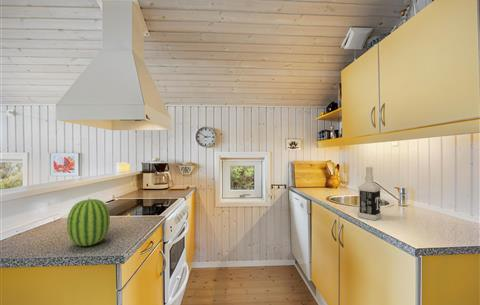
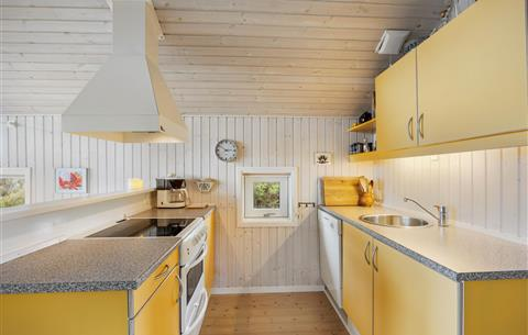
- vodka (369, 192)
- fruit (89, 220)
